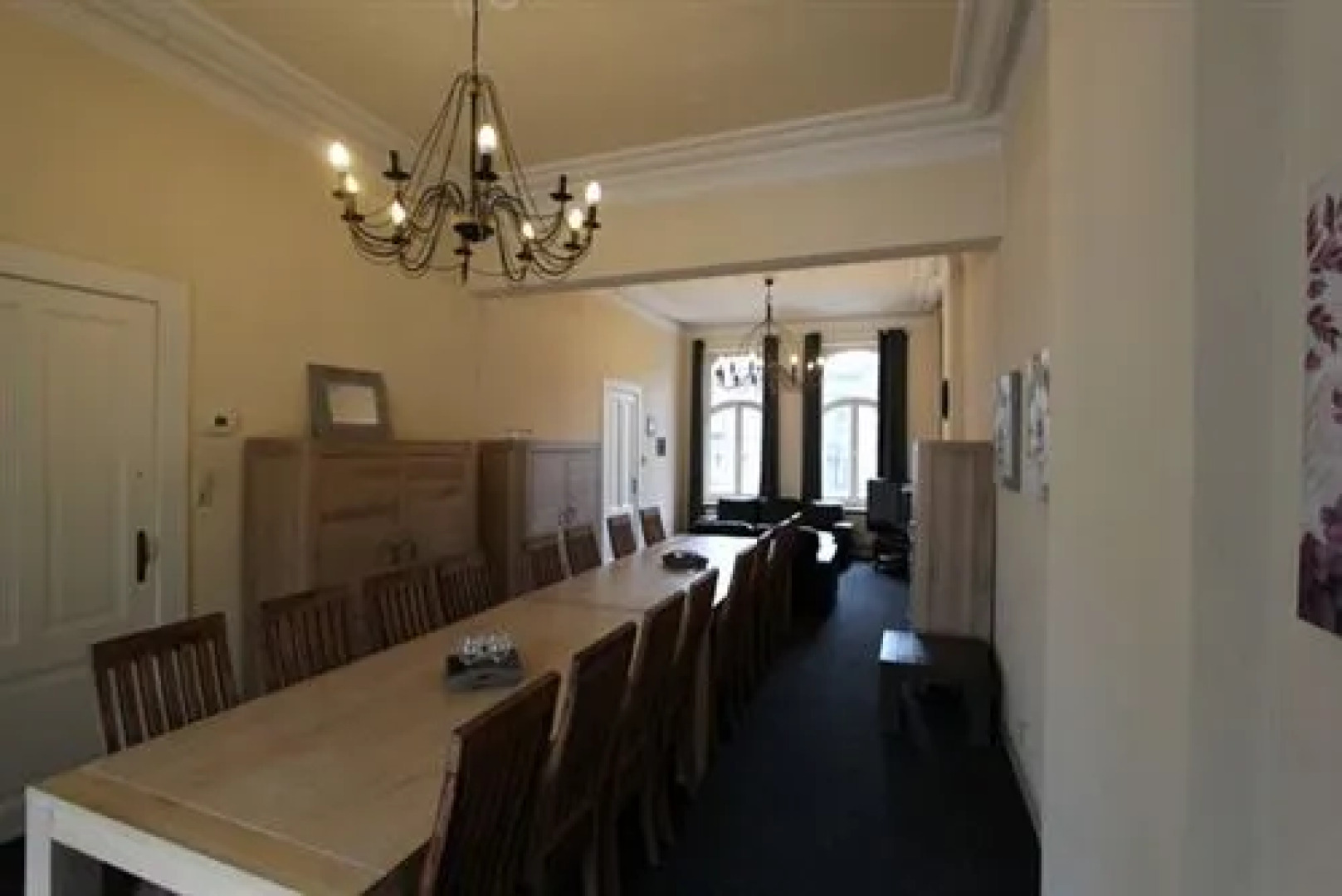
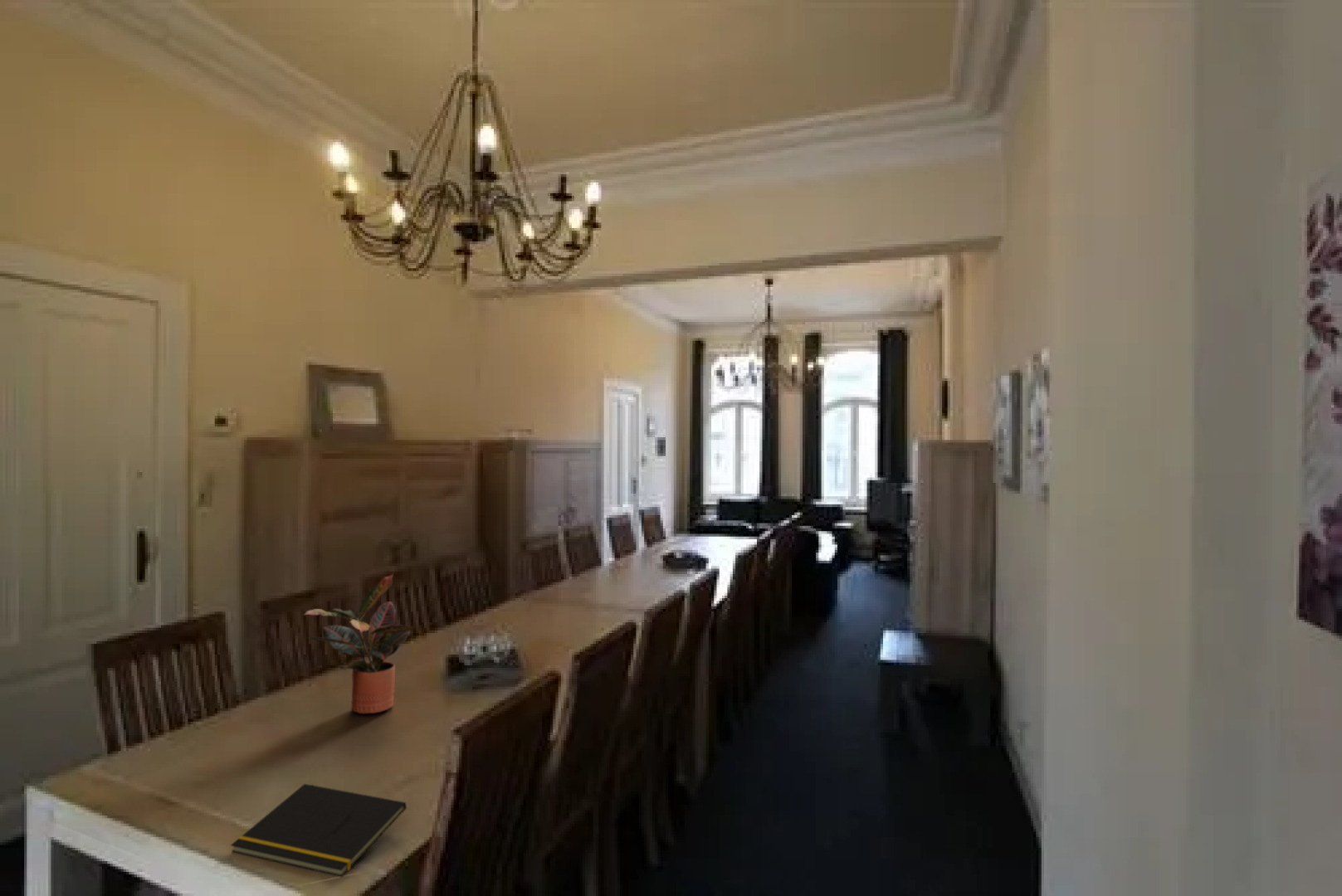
+ potted plant (359, 646)
+ notepad (321, 825)
